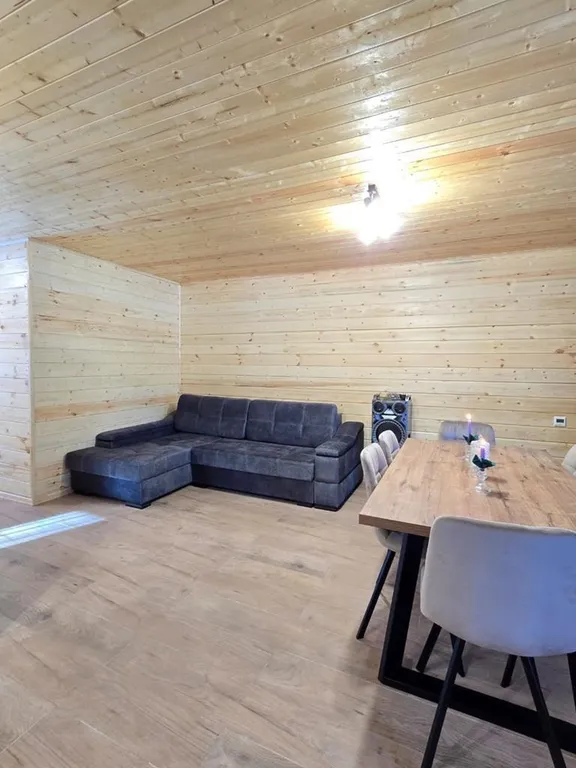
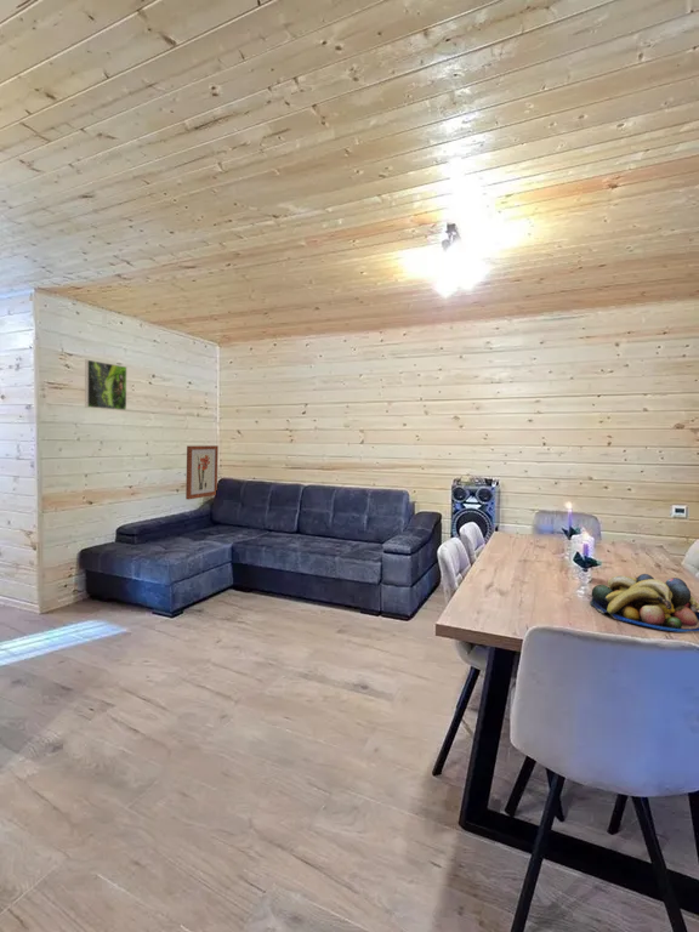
+ wall art (201, 471)
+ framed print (106, 386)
+ fruit bowl (649, 595)
